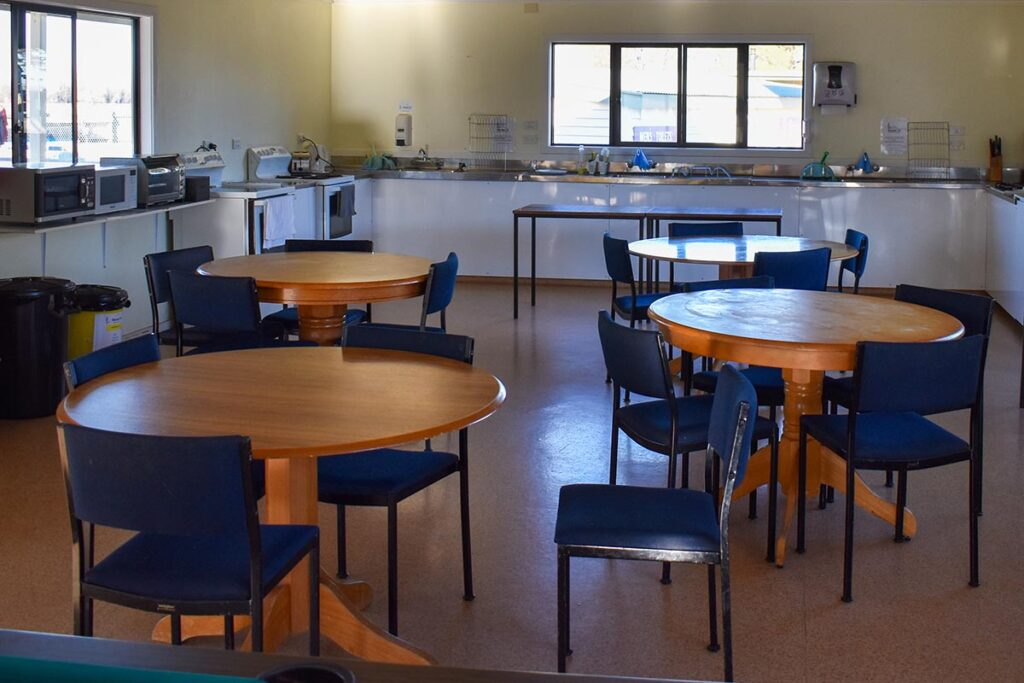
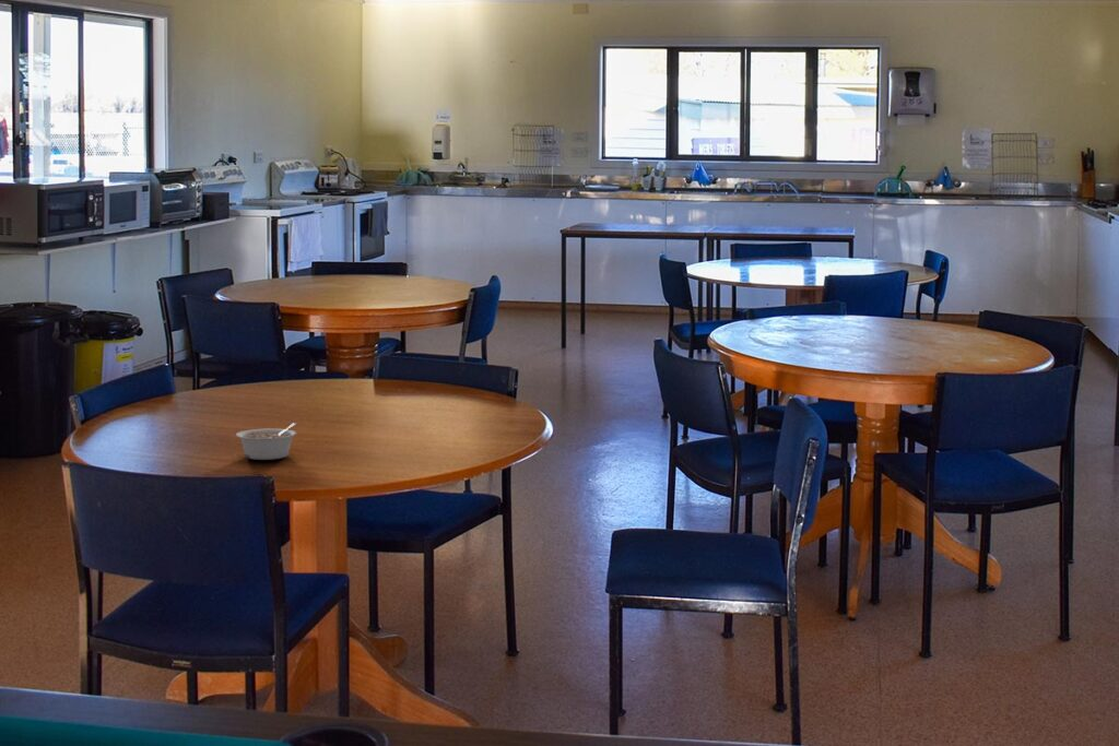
+ legume (267, 441)
